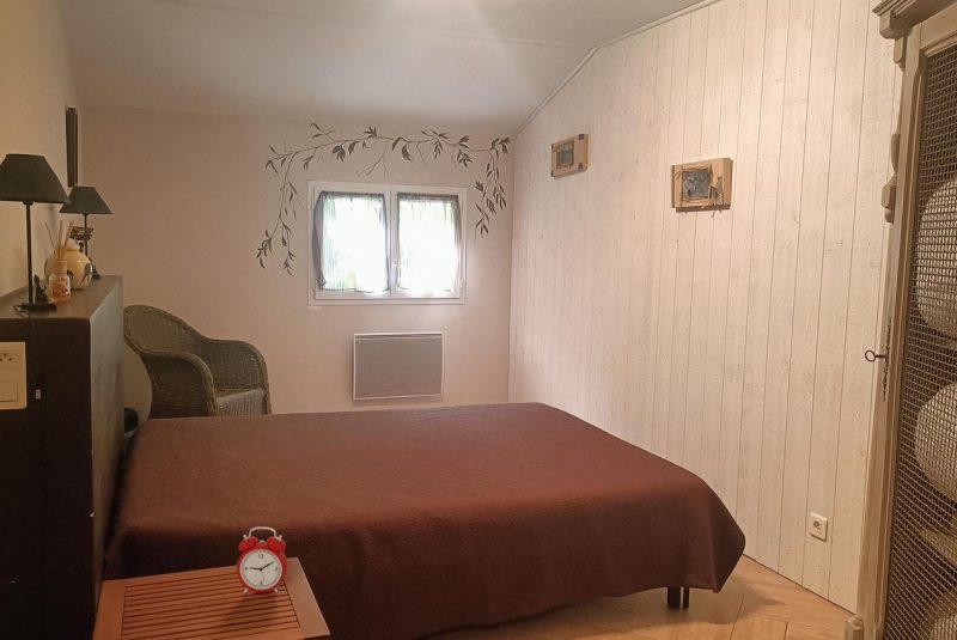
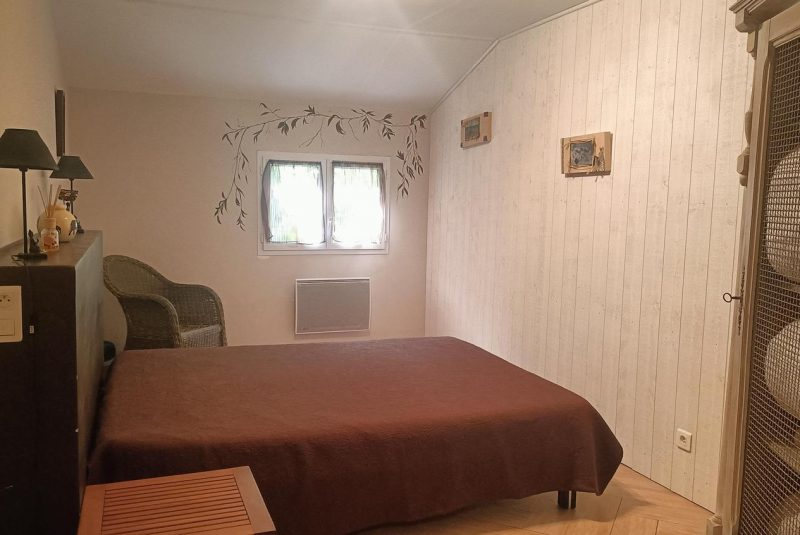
- alarm clock (262, 559)
